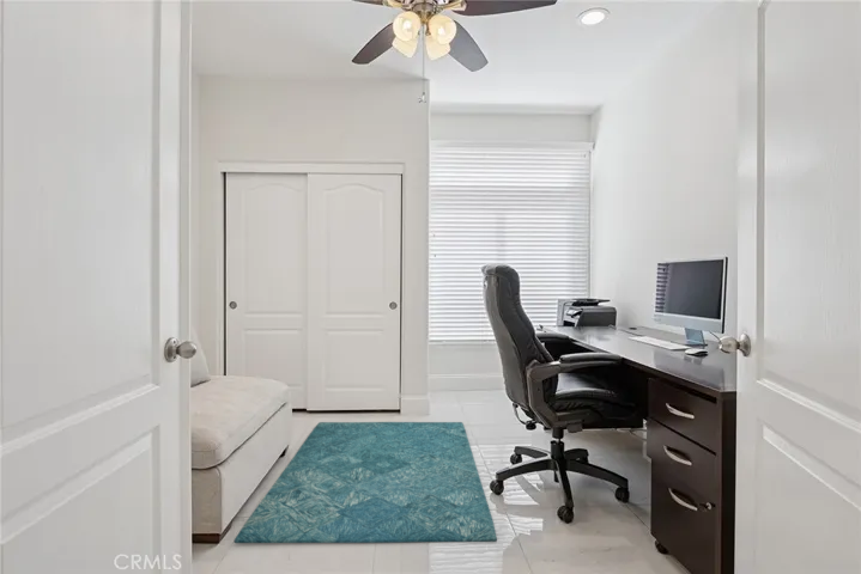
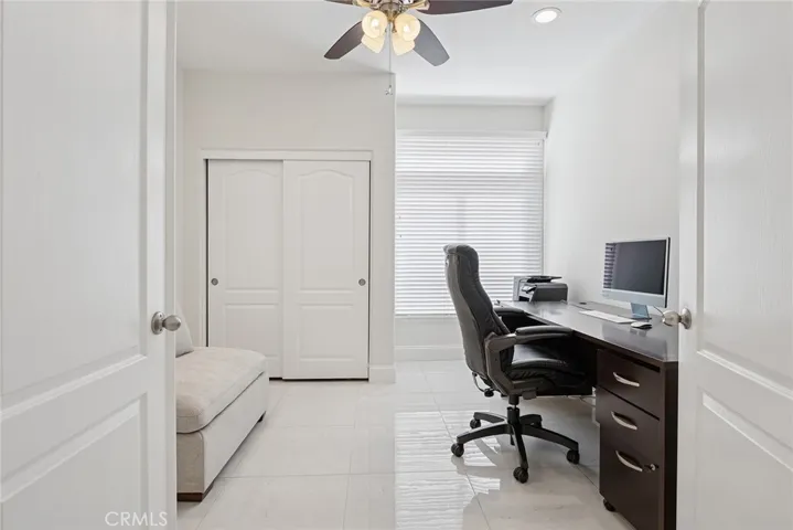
- rug (382, 464)
